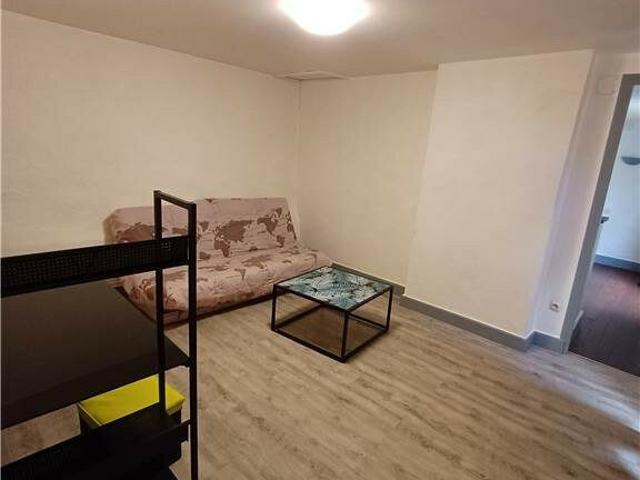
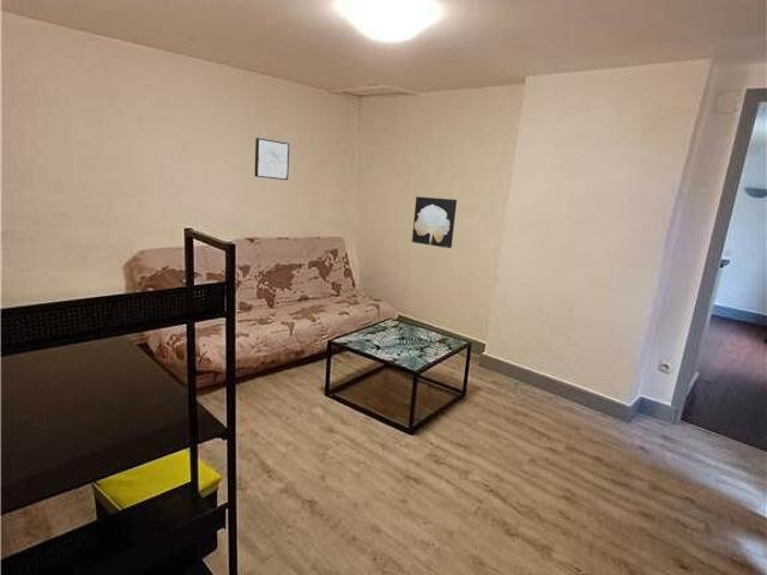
+ wall art (272, 159)
+ wall art (433, 222)
